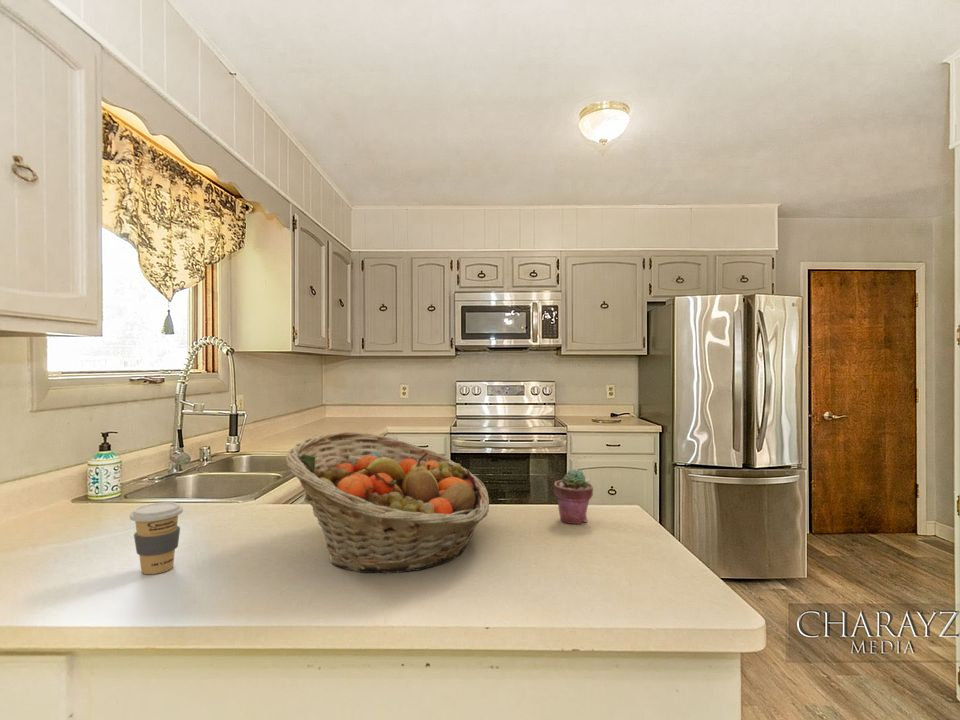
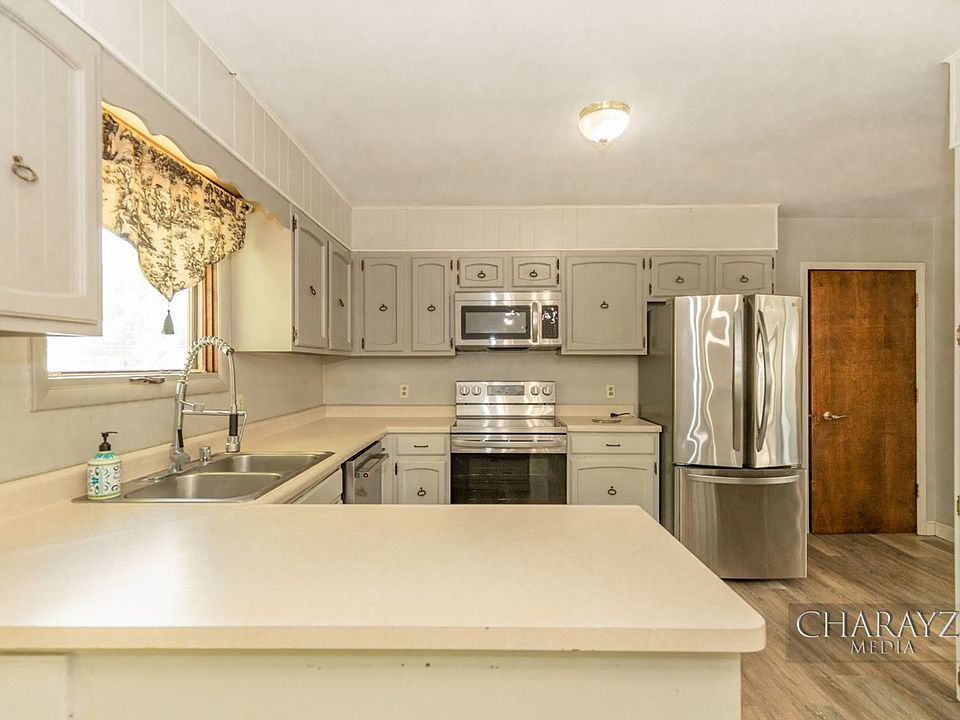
- coffee cup (157, 538)
- fruit basket (394, 490)
- potted succulent (573, 494)
